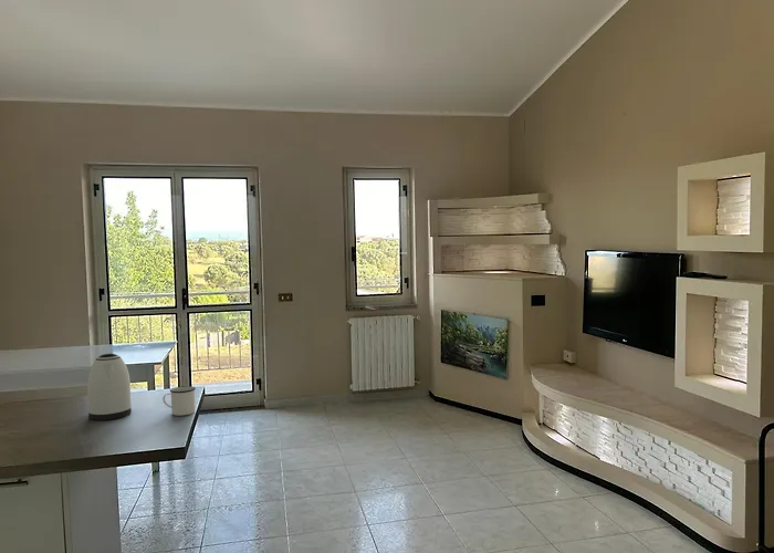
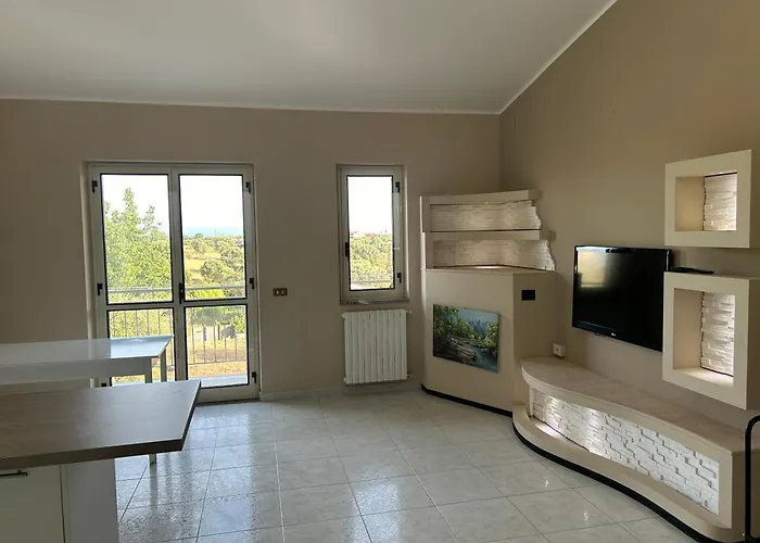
- mug (179, 400)
- kettle (108, 383)
